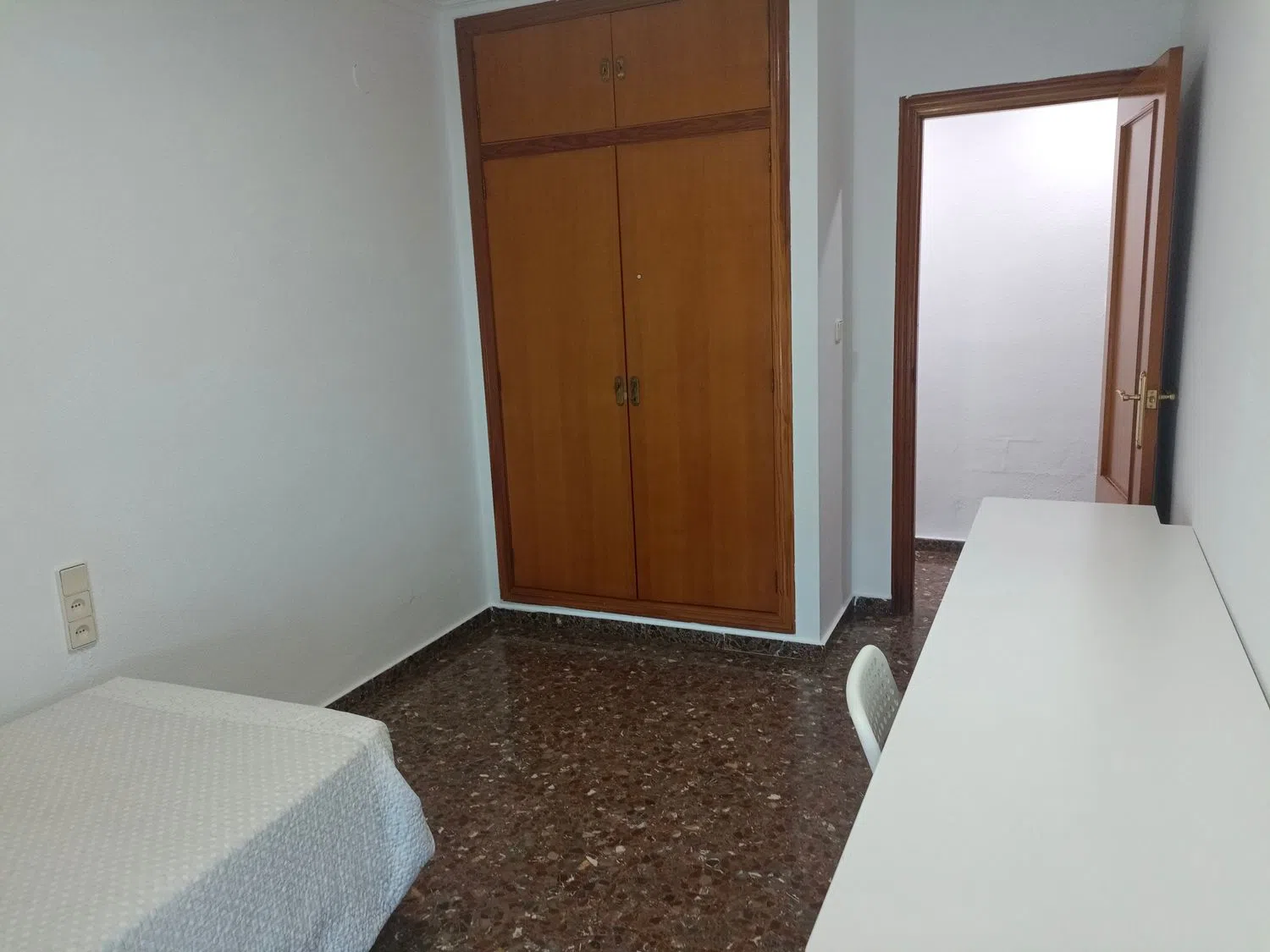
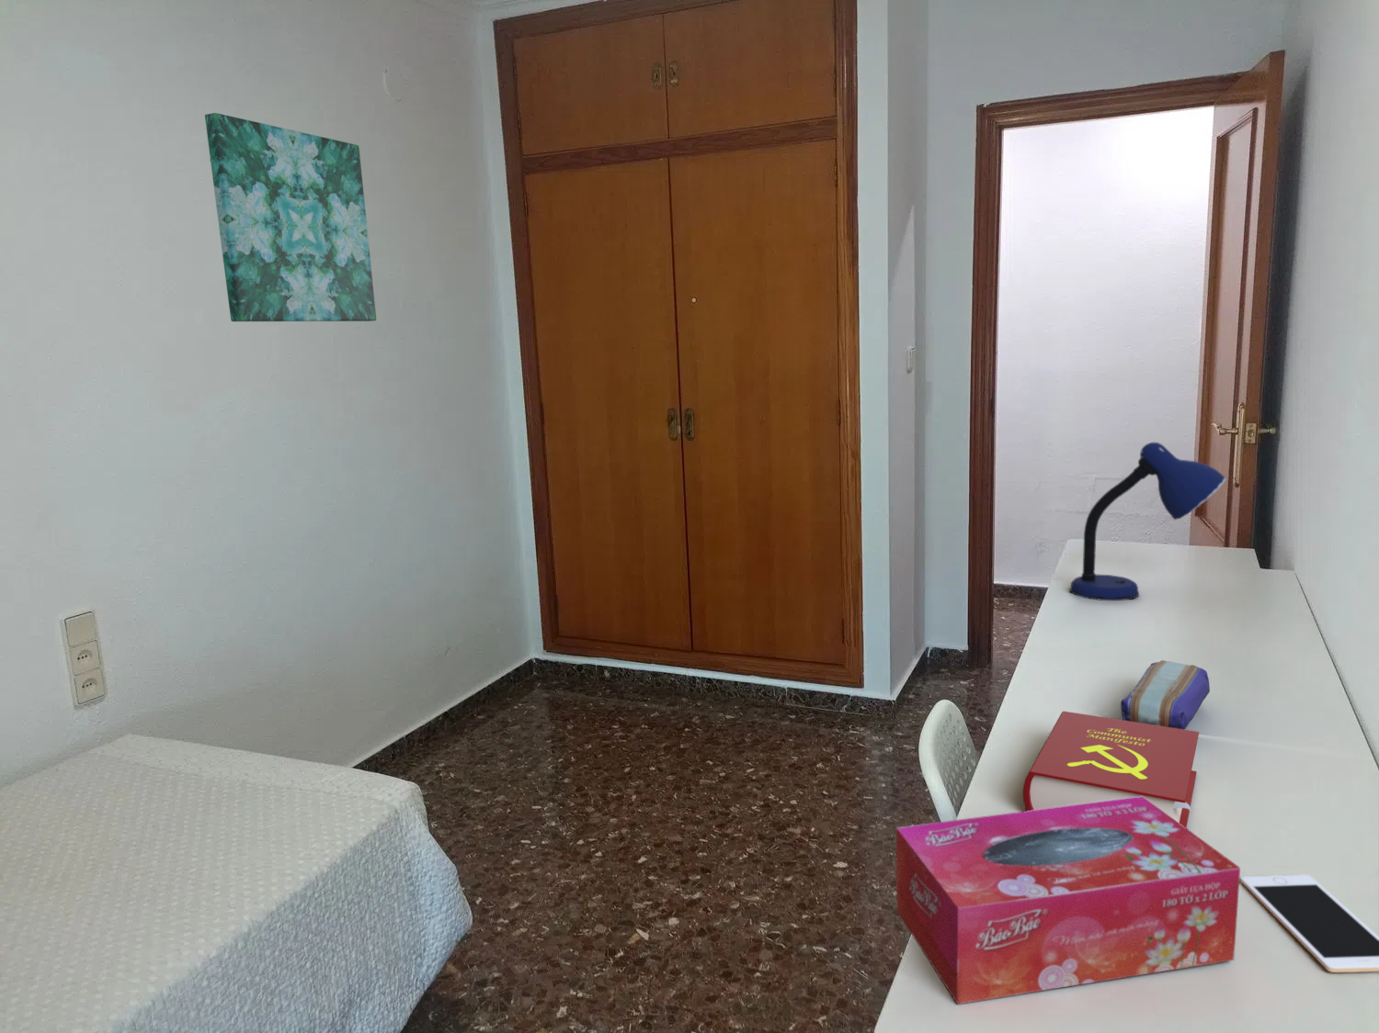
+ tissue box (1058, 891)
+ wall art (298, 228)
+ desk lamp (1166, 509)
+ cell phone (1317, 919)
+ book (1114, 771)
+ pencil case (1166, 697)
